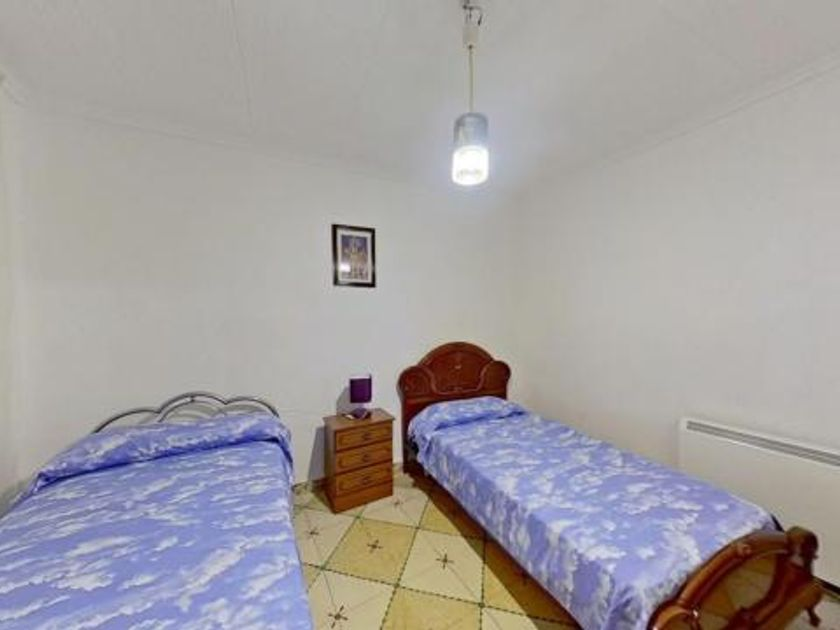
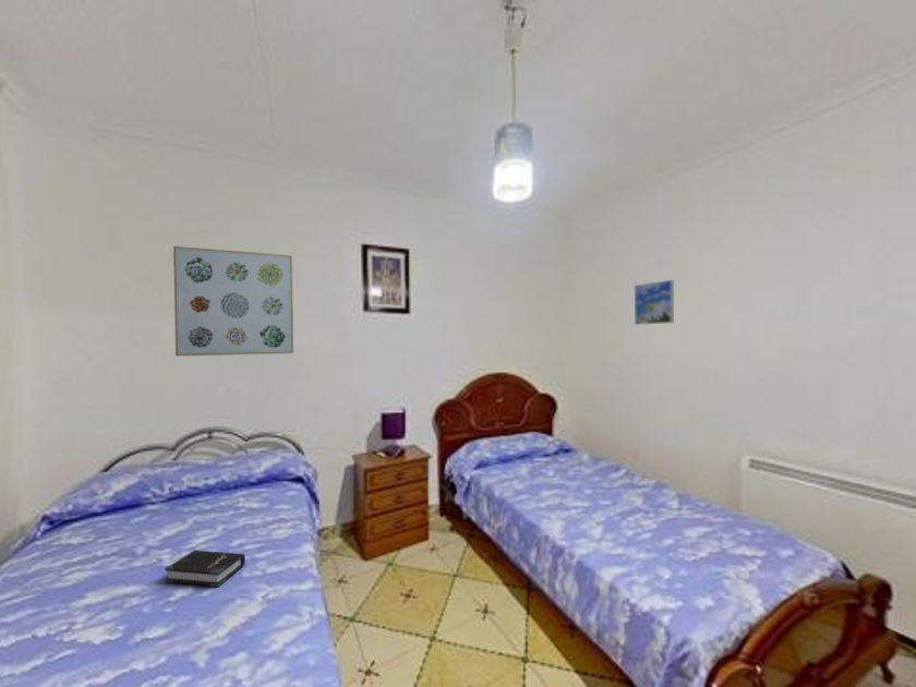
+ hardback book (206, 566)
+ wall art (237, 302)
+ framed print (653, 303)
